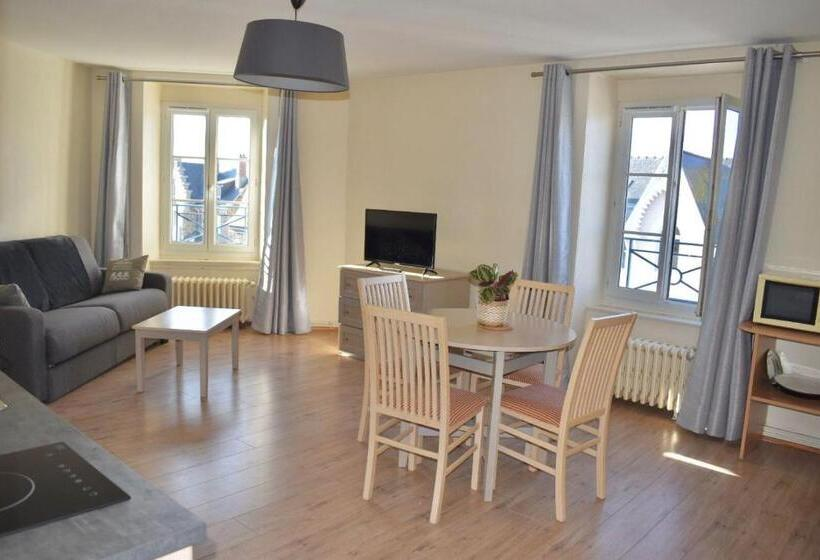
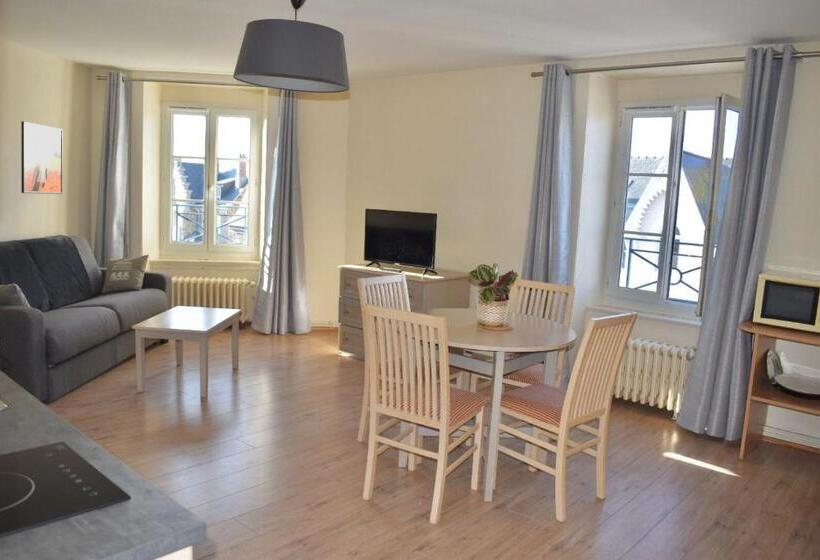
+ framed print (43, 159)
